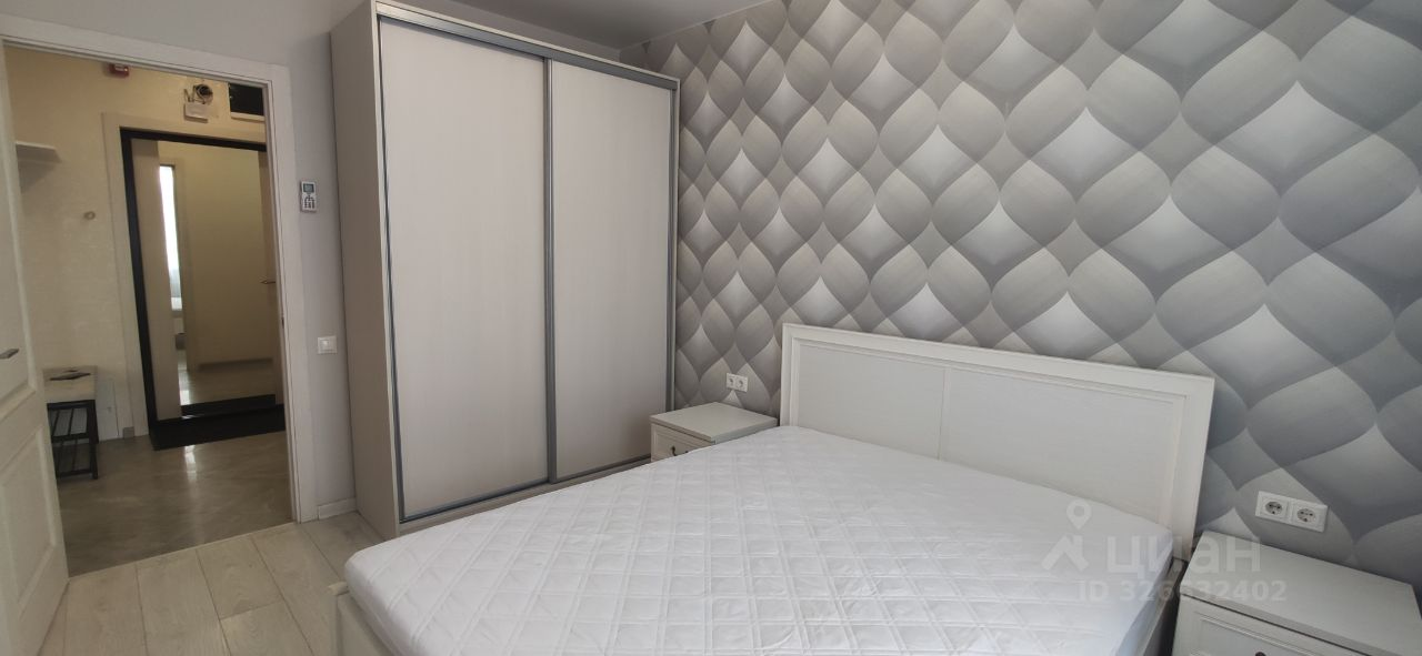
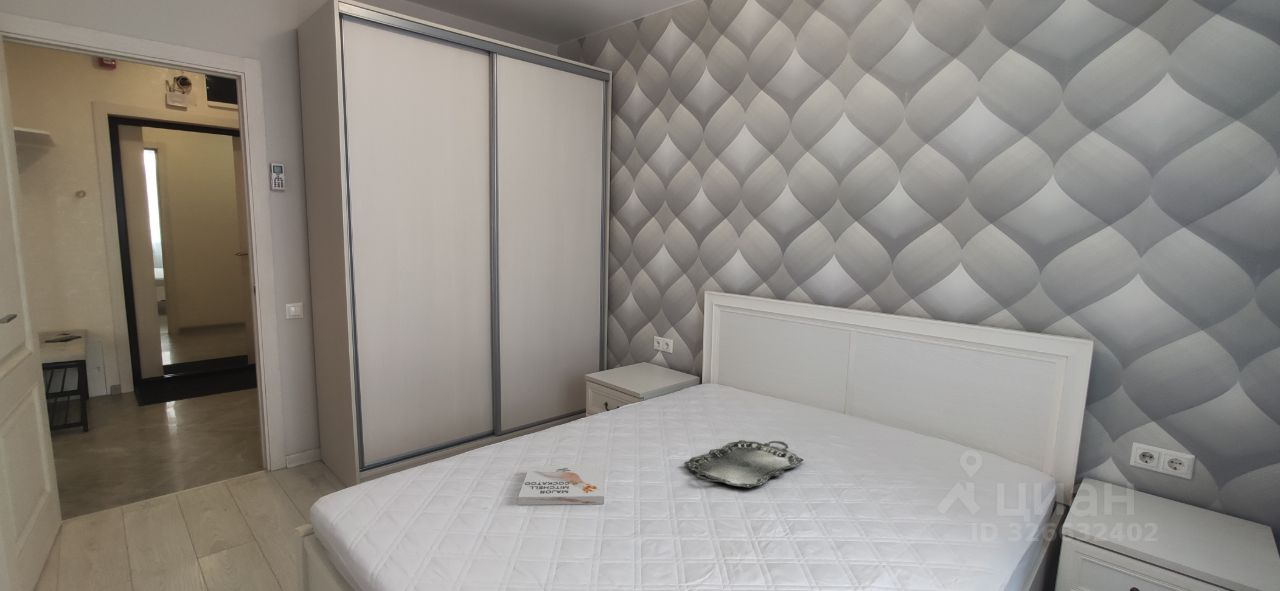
+ serving tray (744, 461)
+ book (564, 483)
